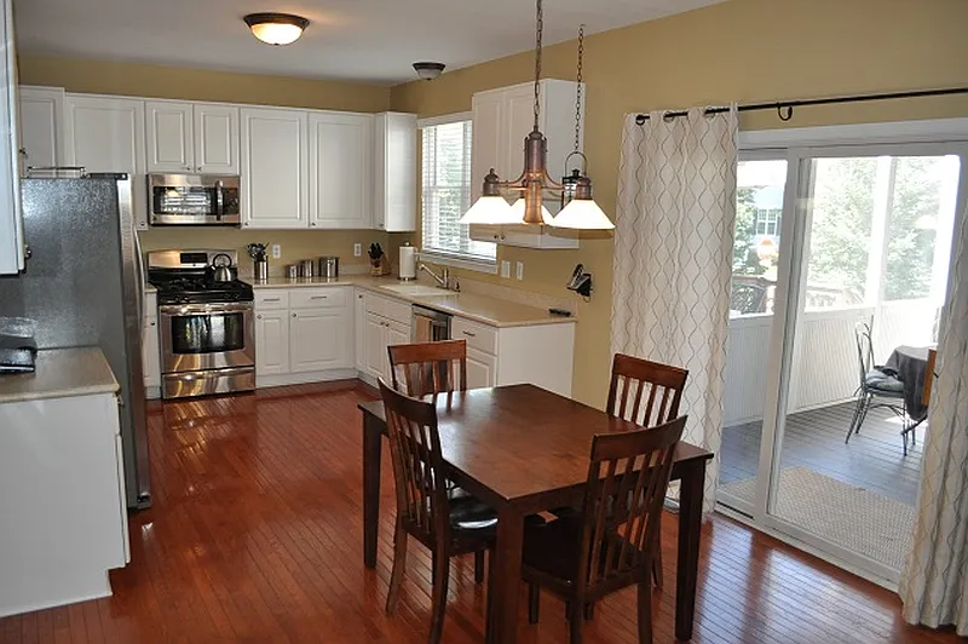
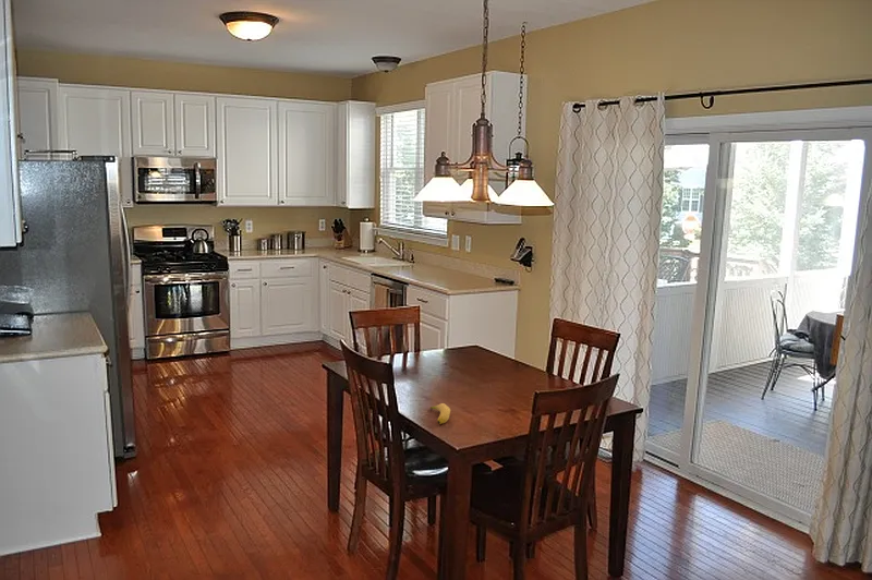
+ banana (440, 411)
